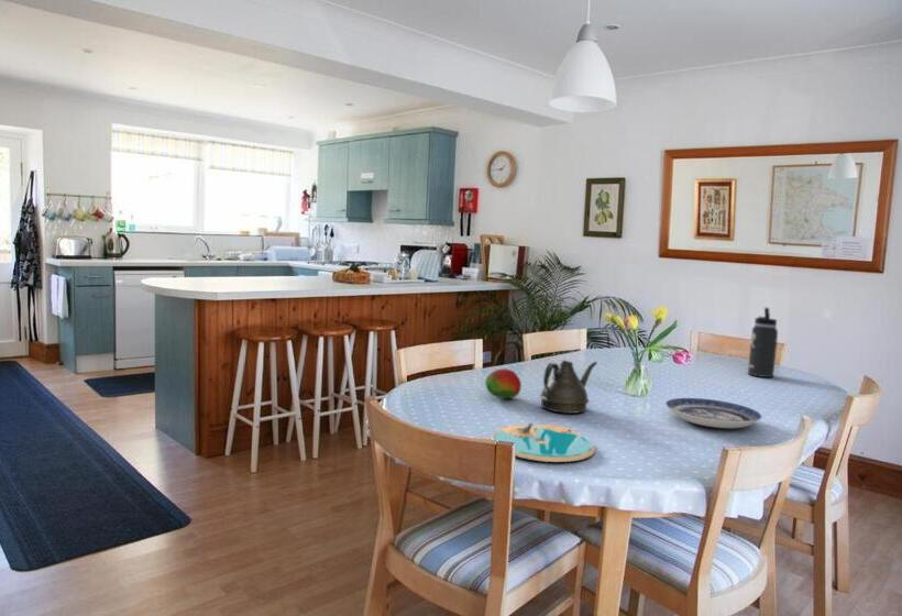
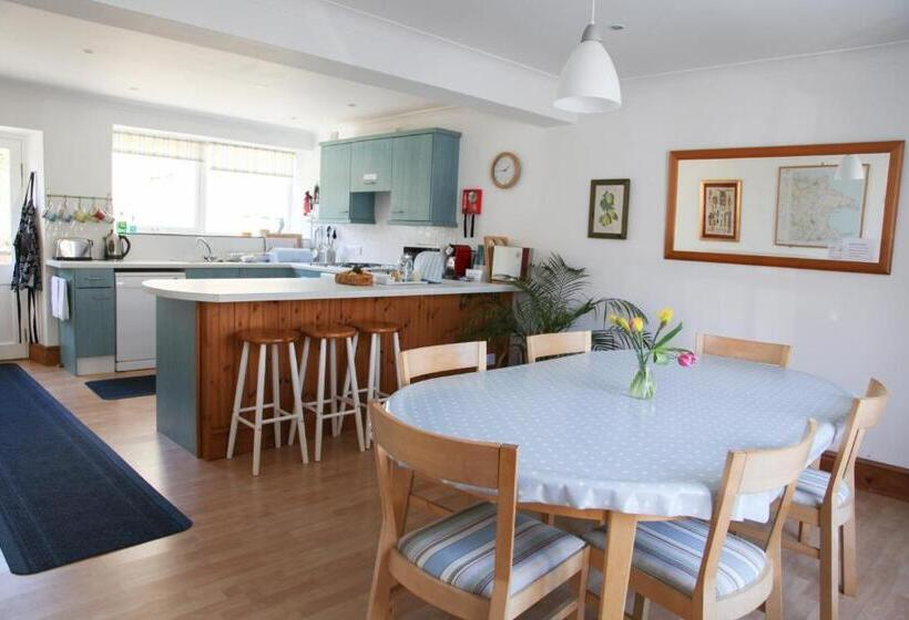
- plate (712, 415)
- plate (542, 435)
- fruit (503, 383)
- teapot (572, 384)
- thermos bottle (762, 341)
